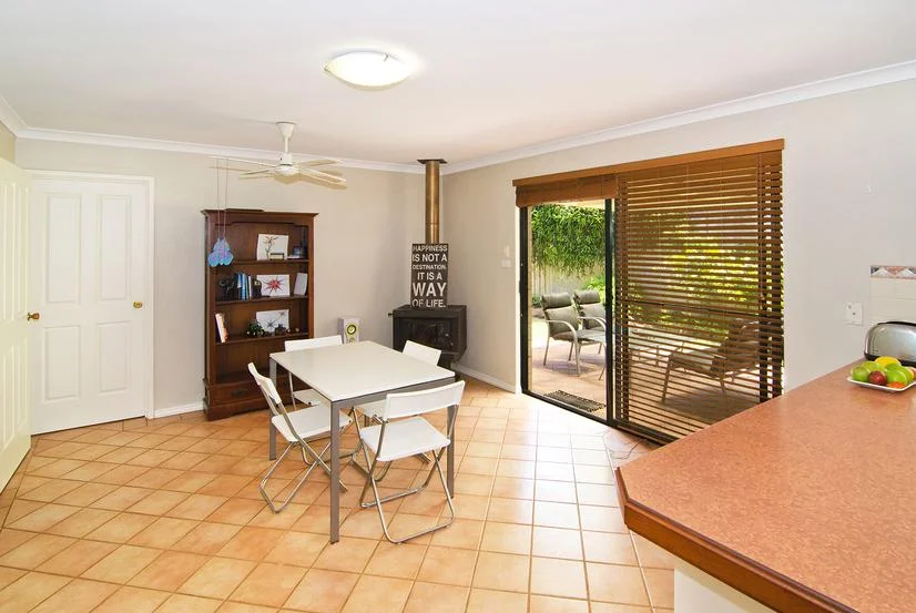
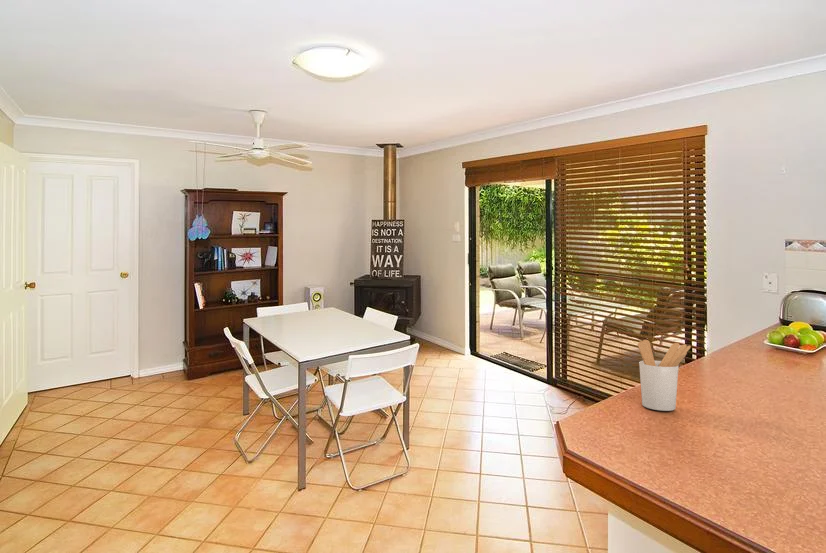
+ utensil holder (665, 373)
